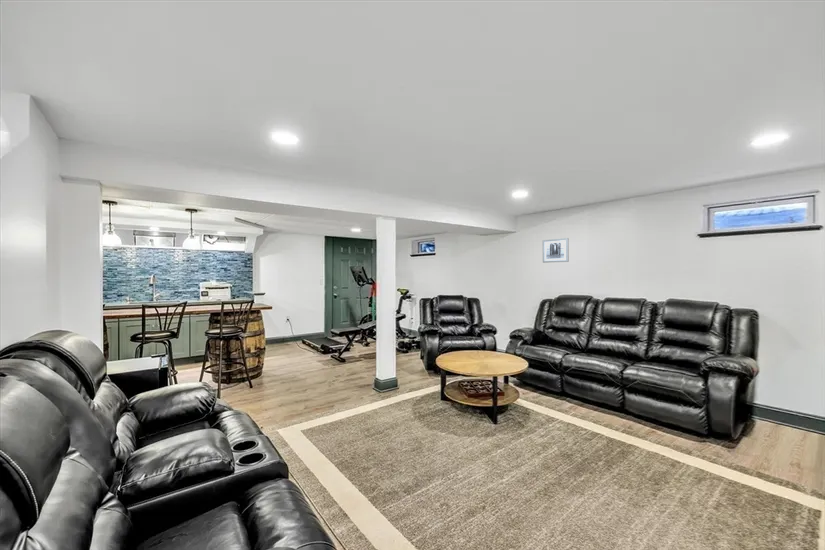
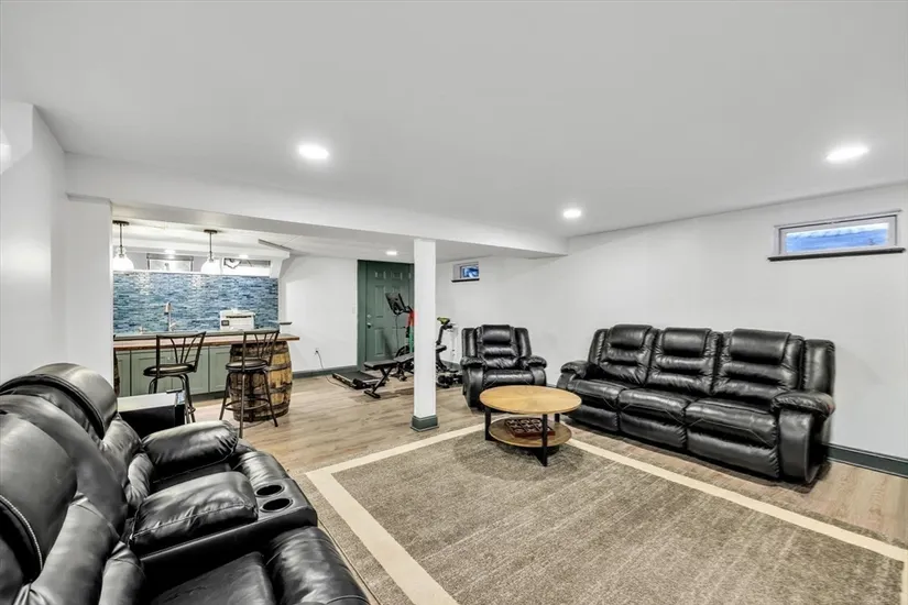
- wall art (555, 250)
